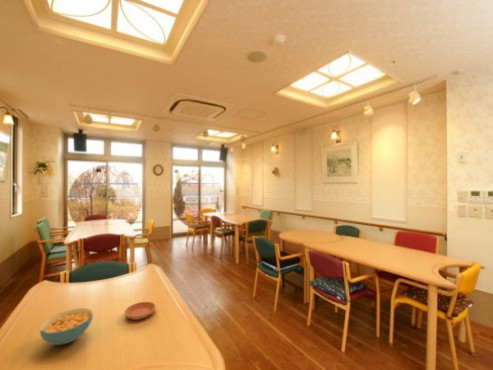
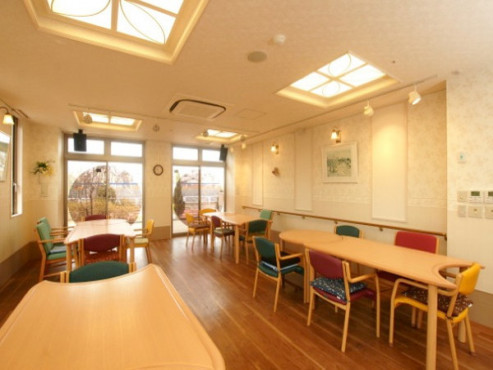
- saucer (140, 311)
- cereal bowl (67, 329)
